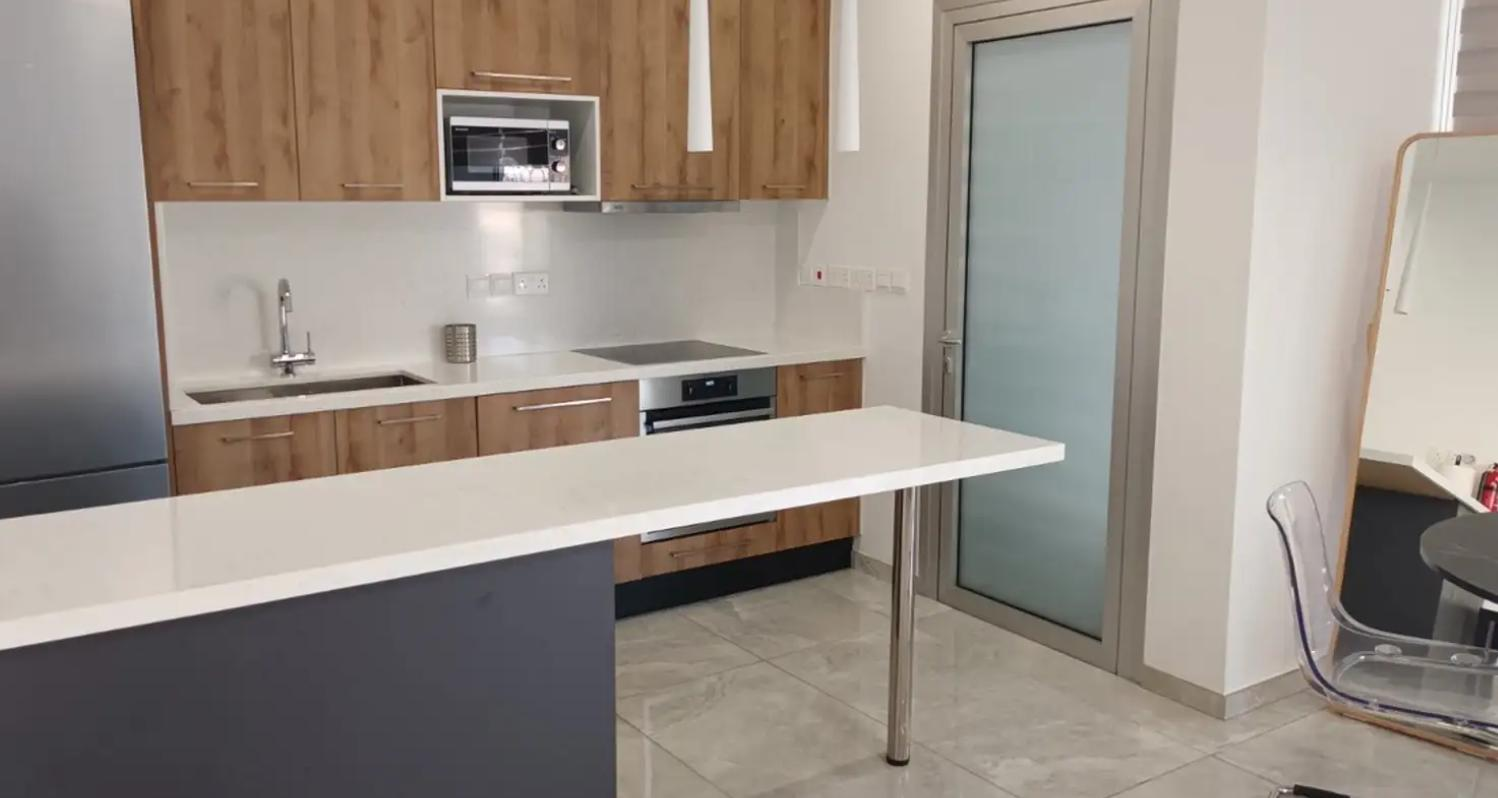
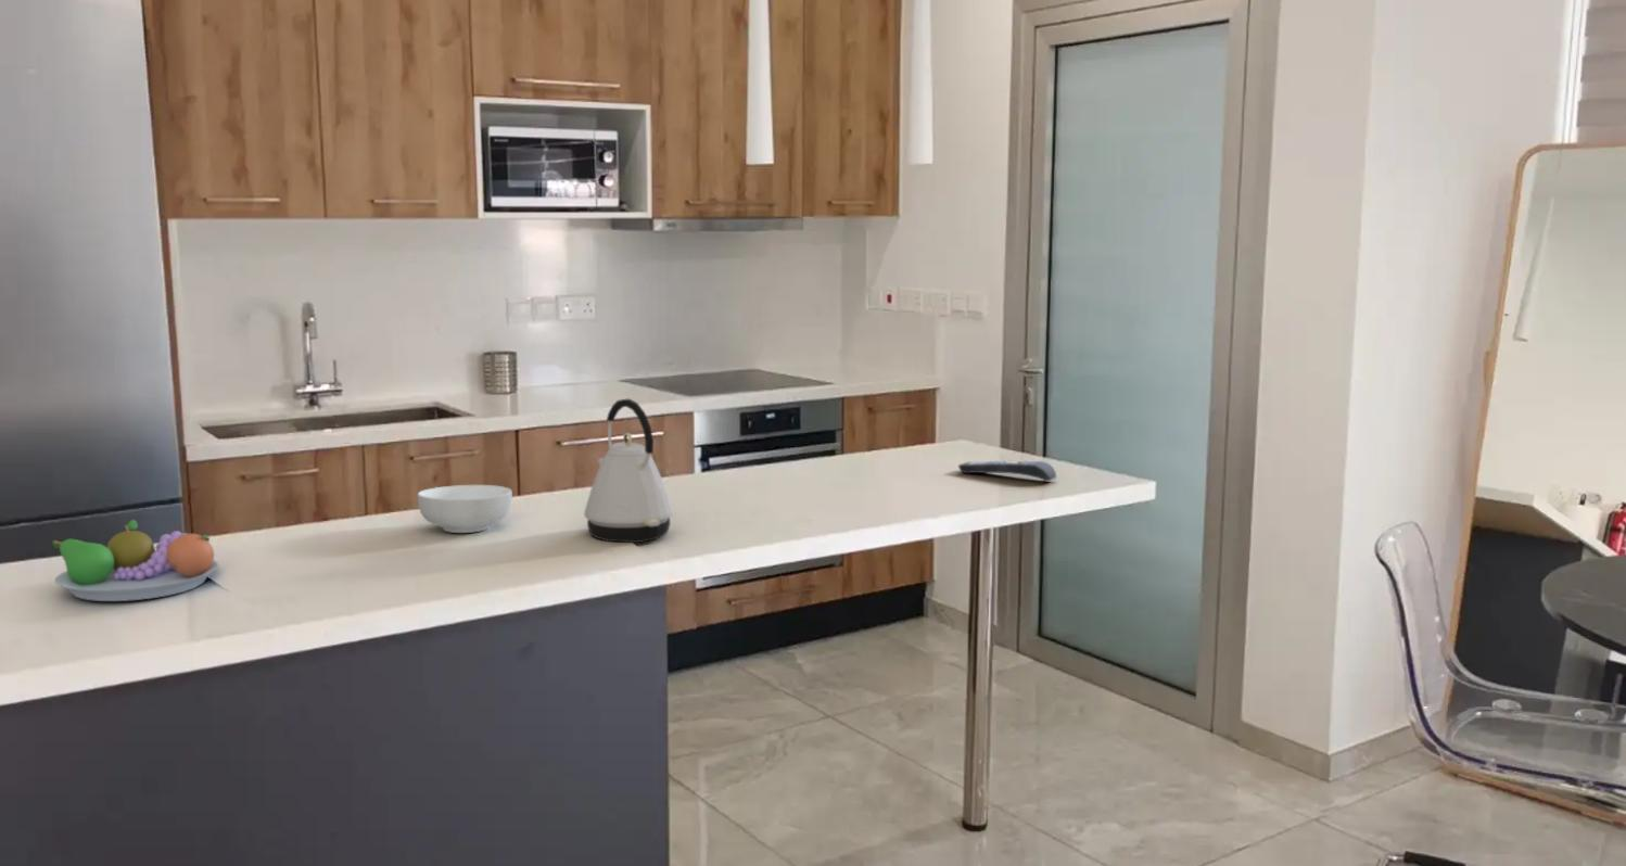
+ cereal bowl (465, 509)
+ kettle (626, 468)
+ fruit bowl (132, 557)
+ remote control (1006, 468)
